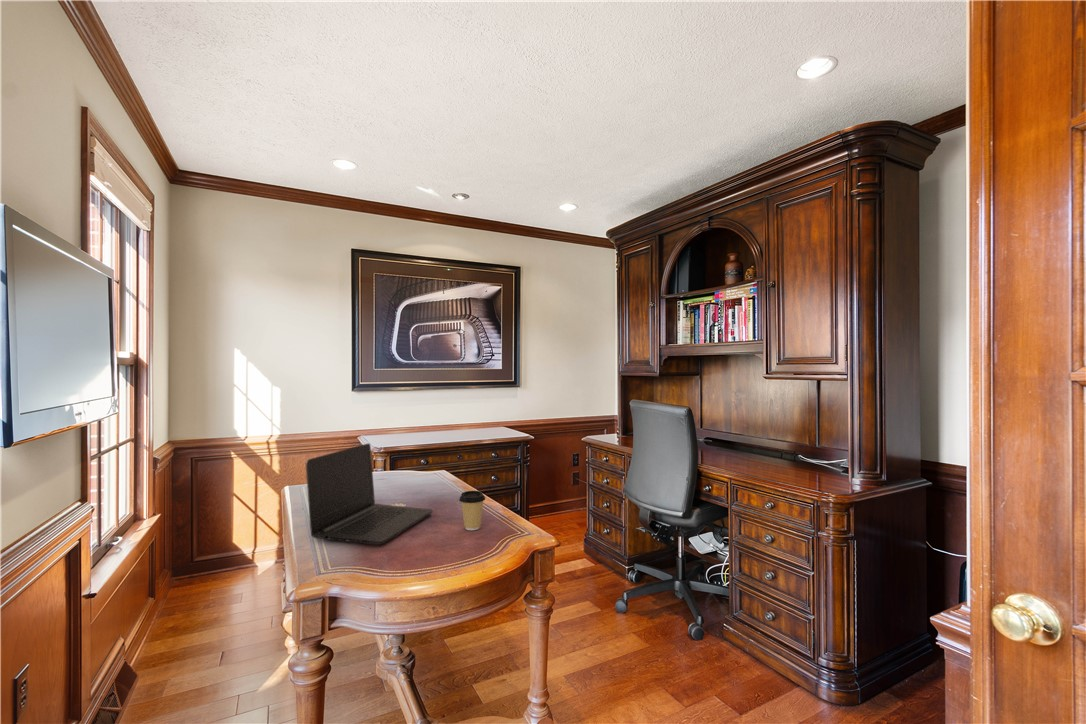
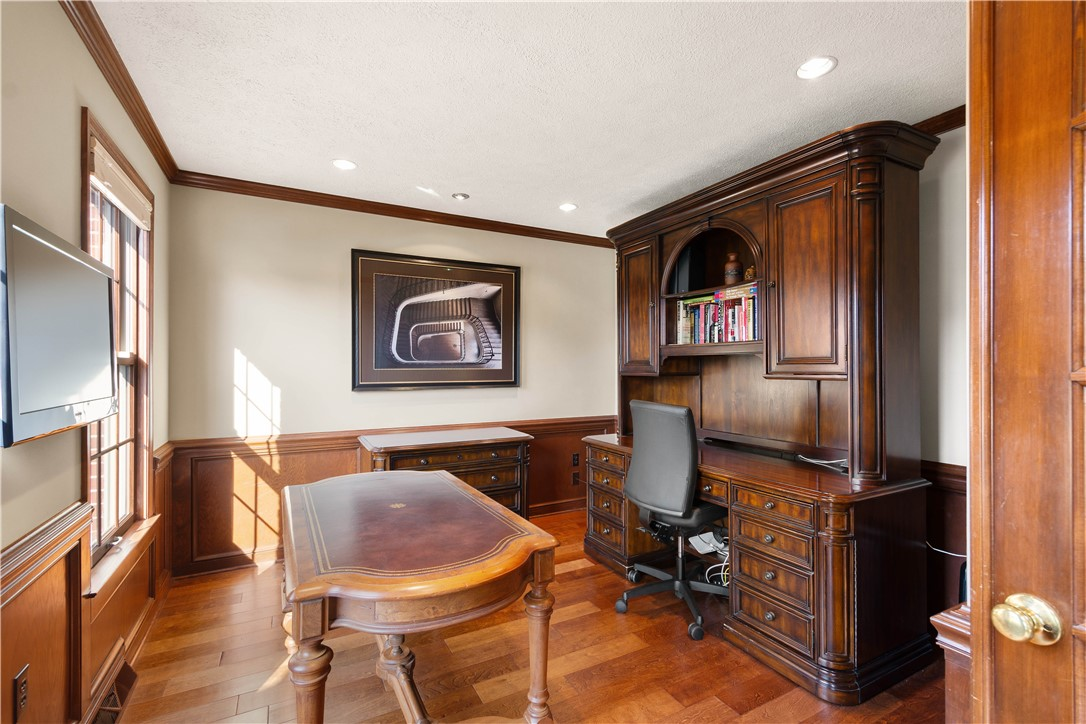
- laptop (373, 488)
- coffee cup (472, 510)
